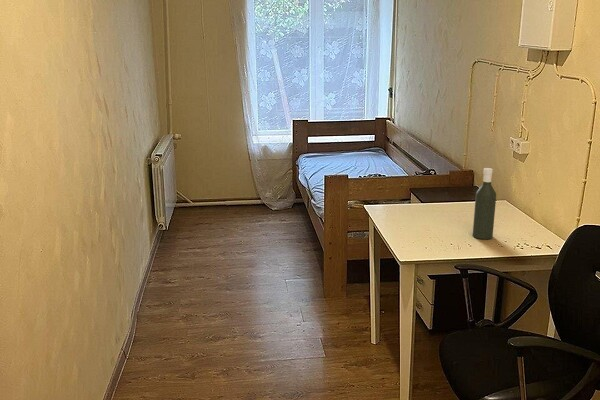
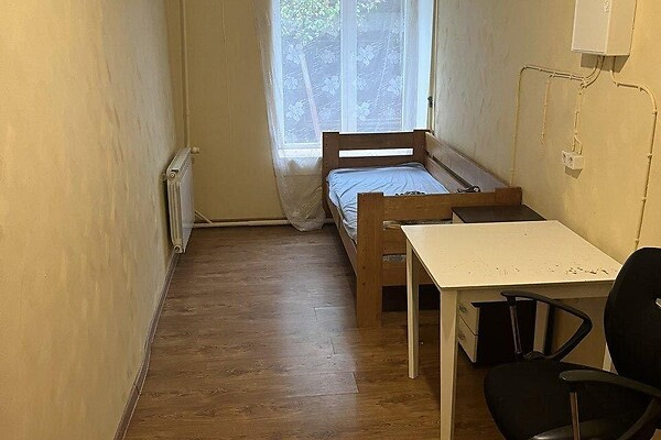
- bottle (485, 202)
